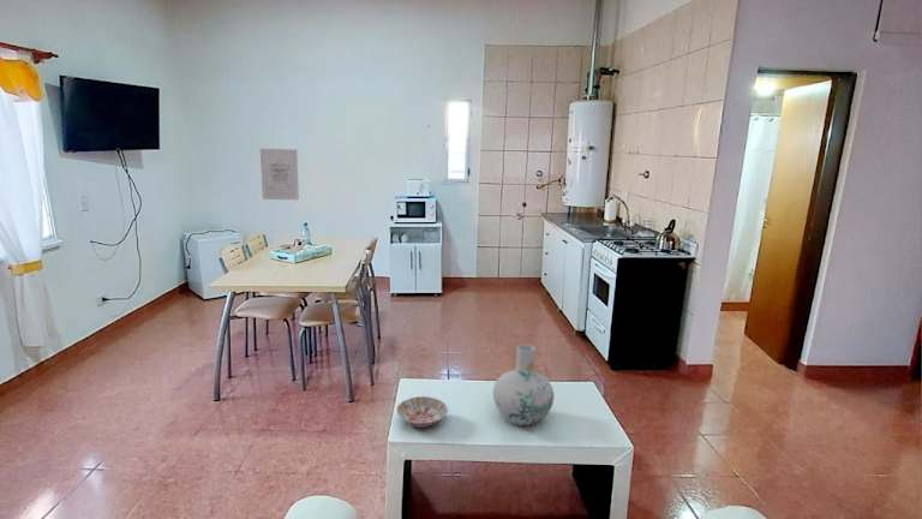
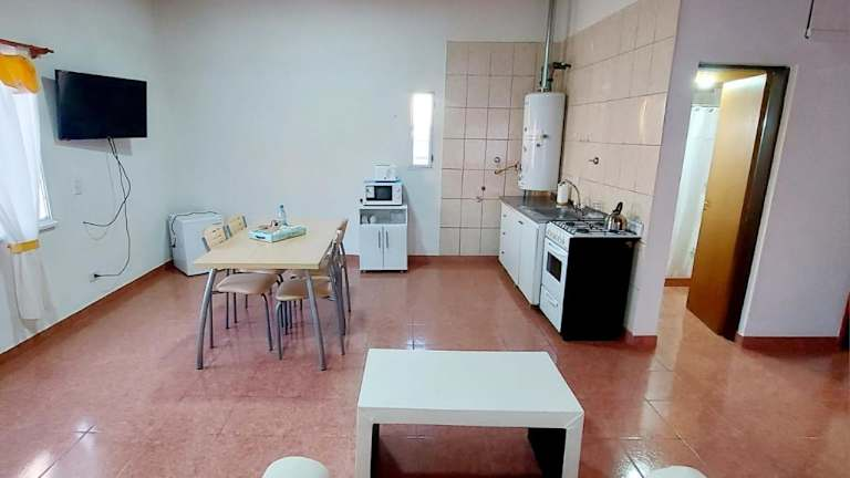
- bowl (421, 414)
- vase (523, 383)
- wall art (279, 174)
